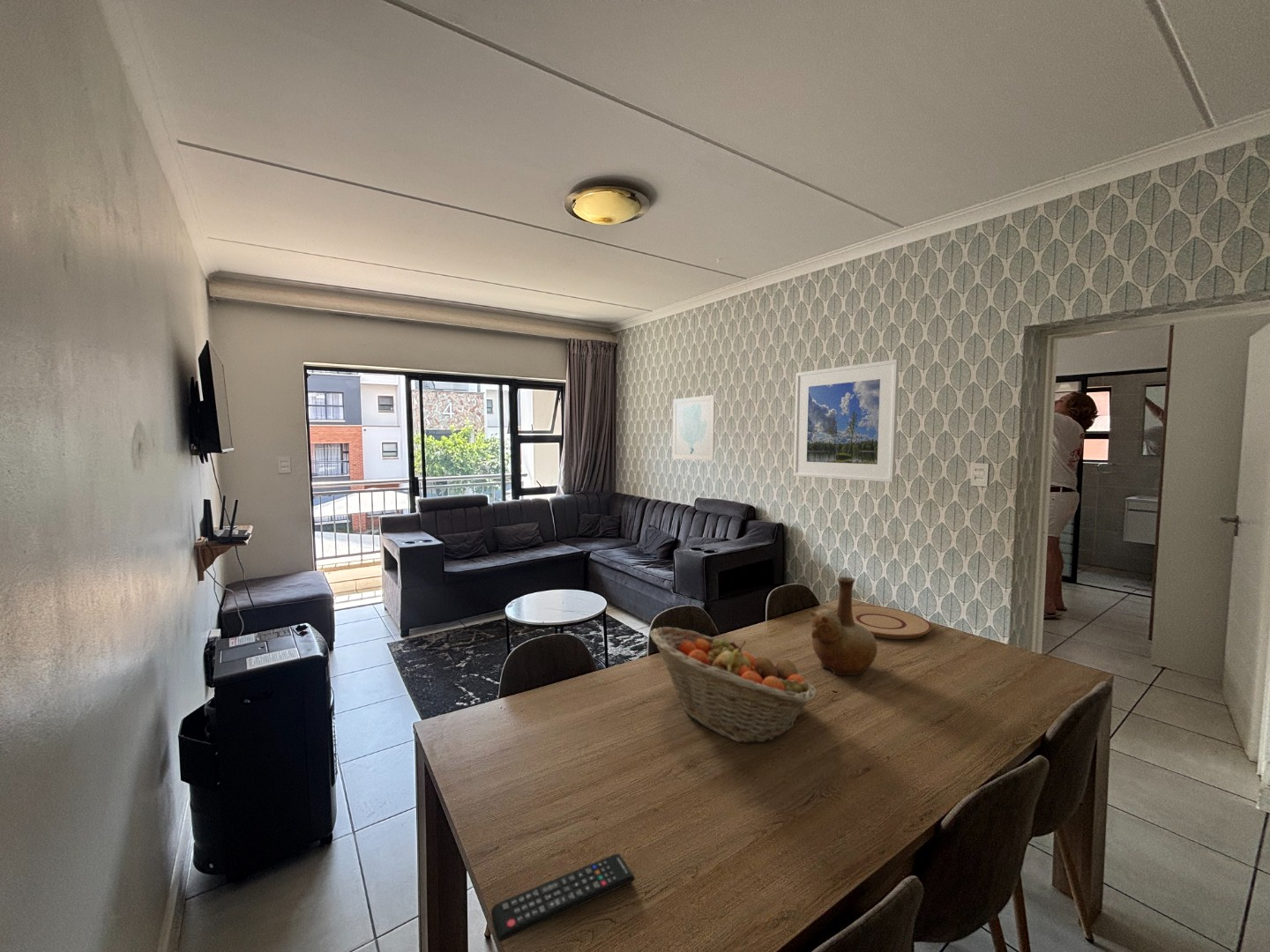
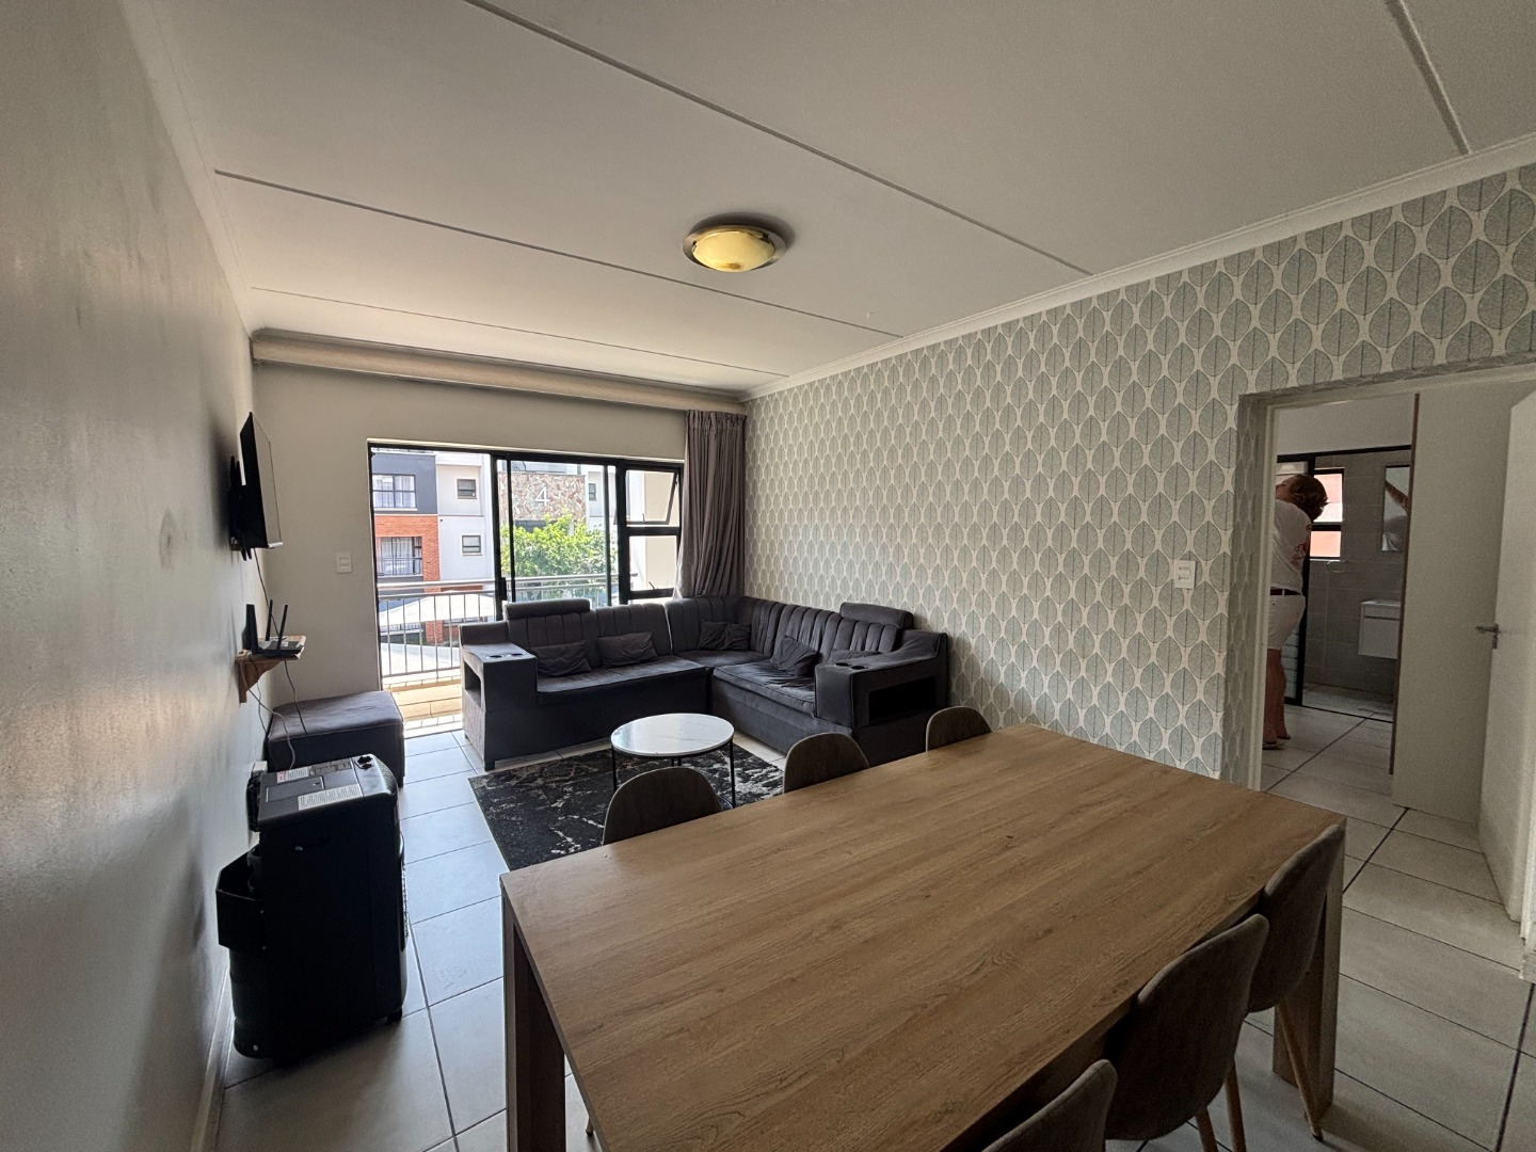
- wall art (692, 428)
- plate (880, 621)
- remote control (565, 895)
- vase (840, 623)
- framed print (840, 423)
- fruit basket (728, 673)
